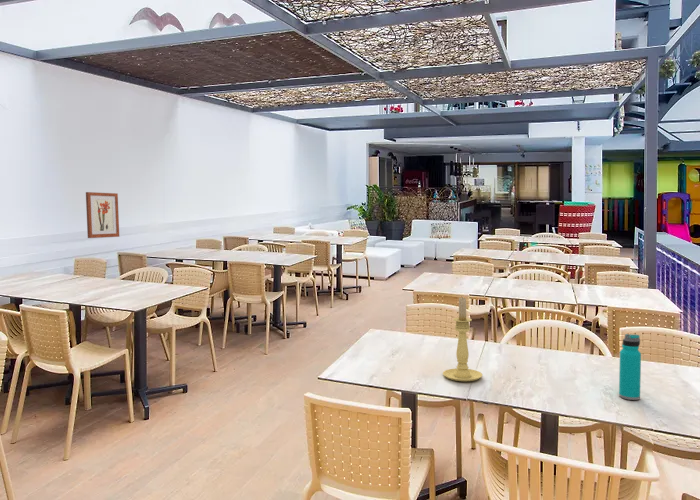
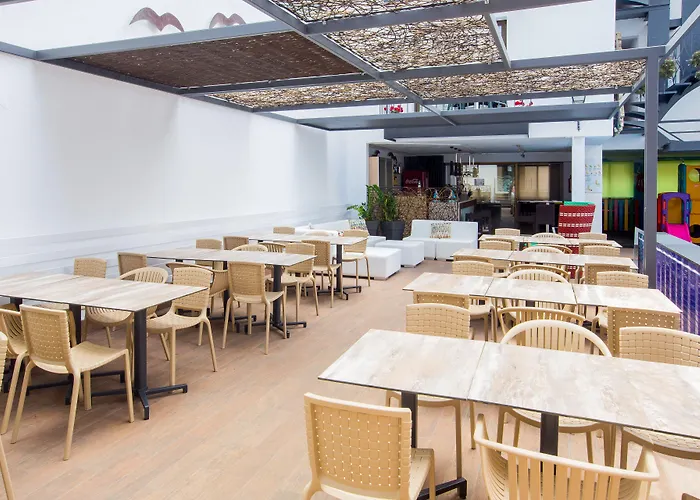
- wall art (103, 215)
- candle holder (462, 336)
- water bottle (630, 365)
